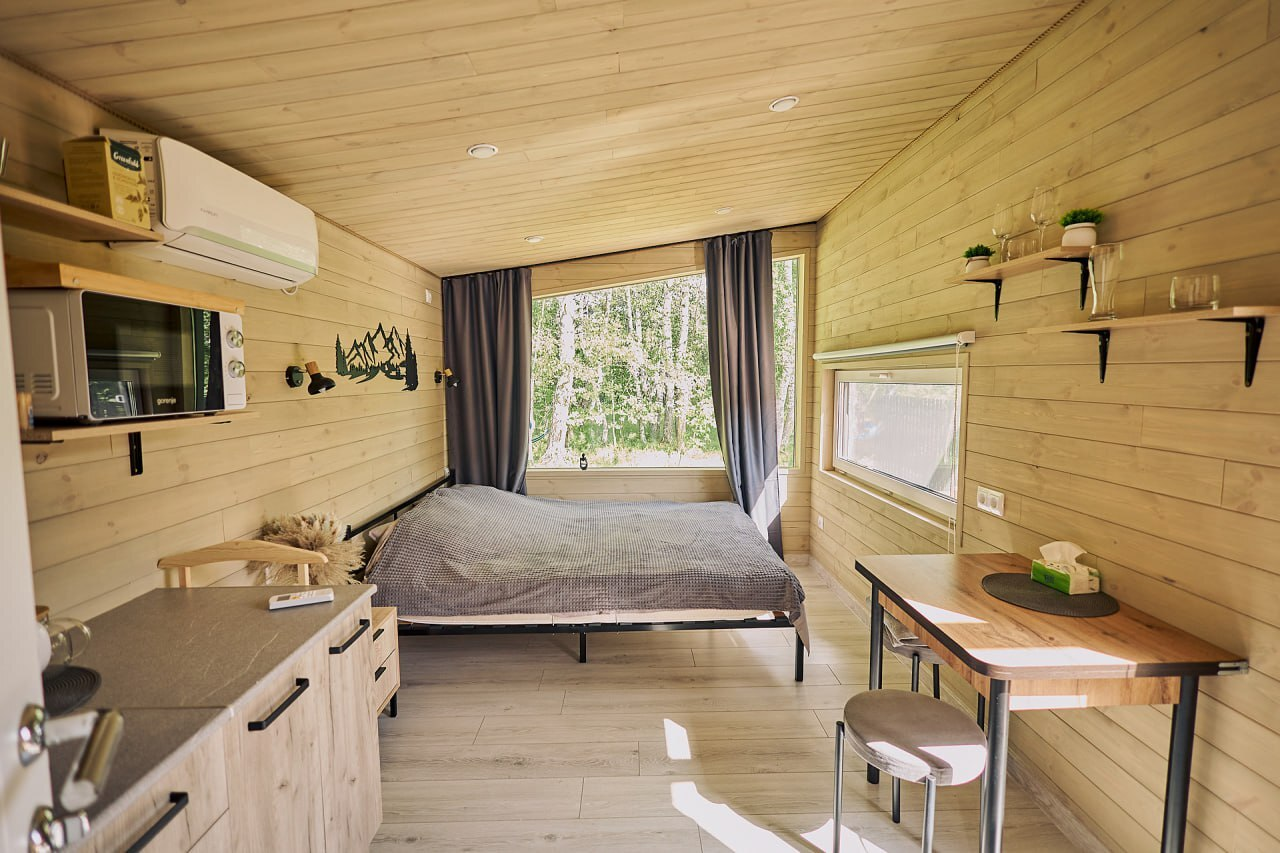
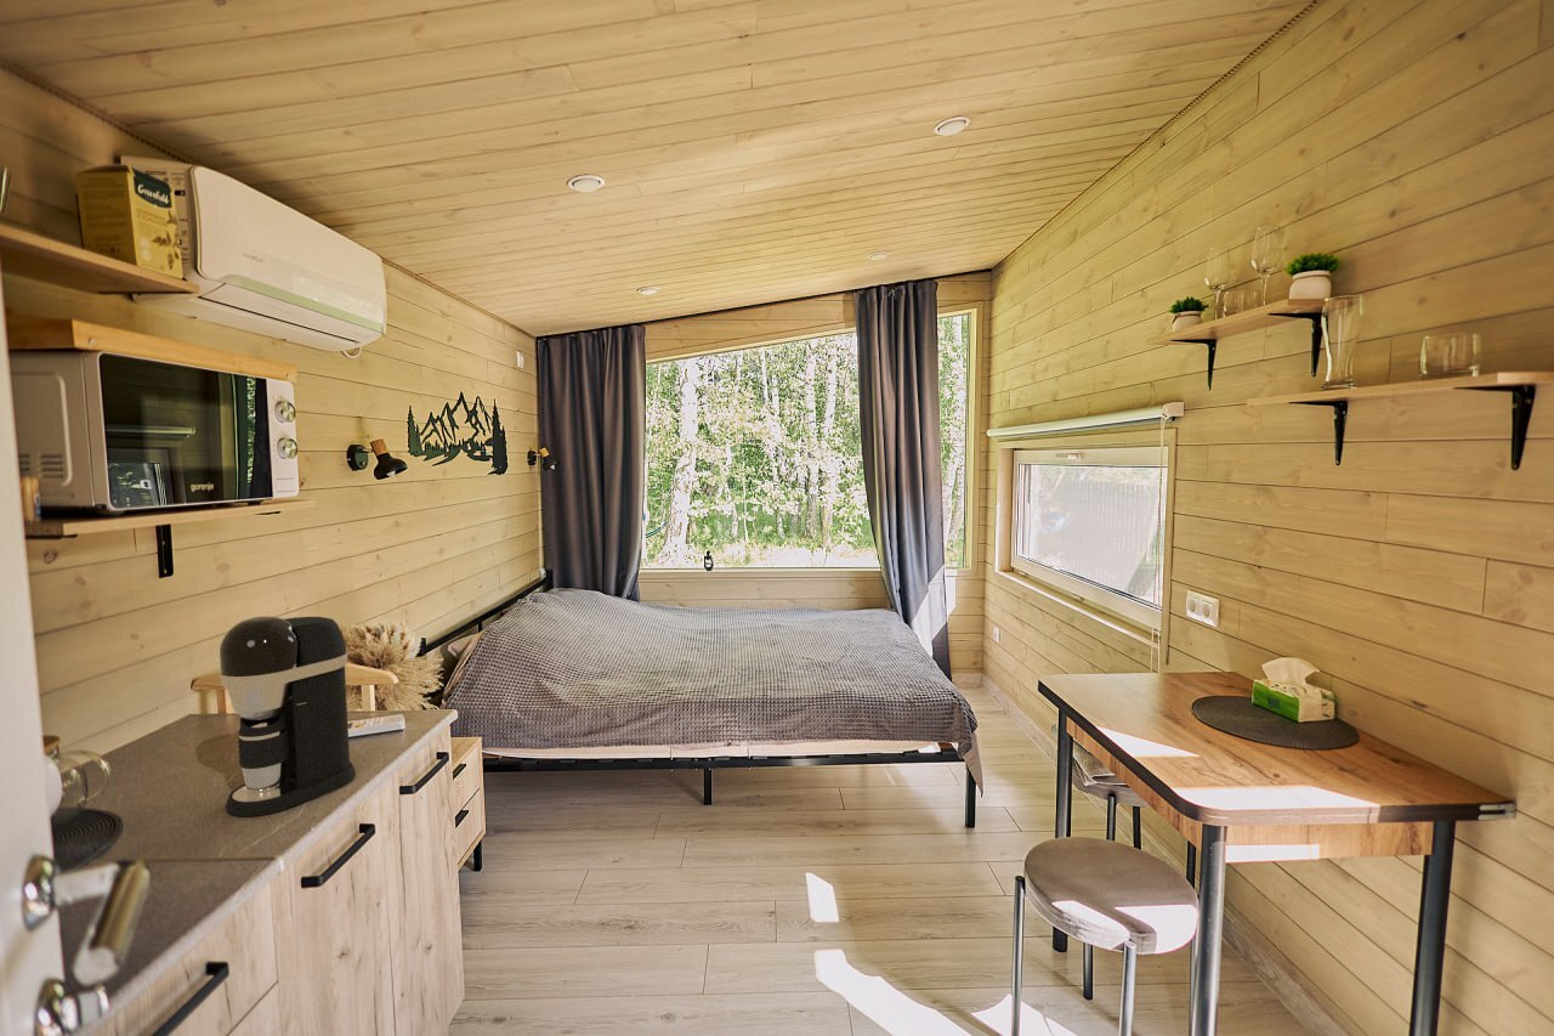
+ coffee maker (289, 702)
